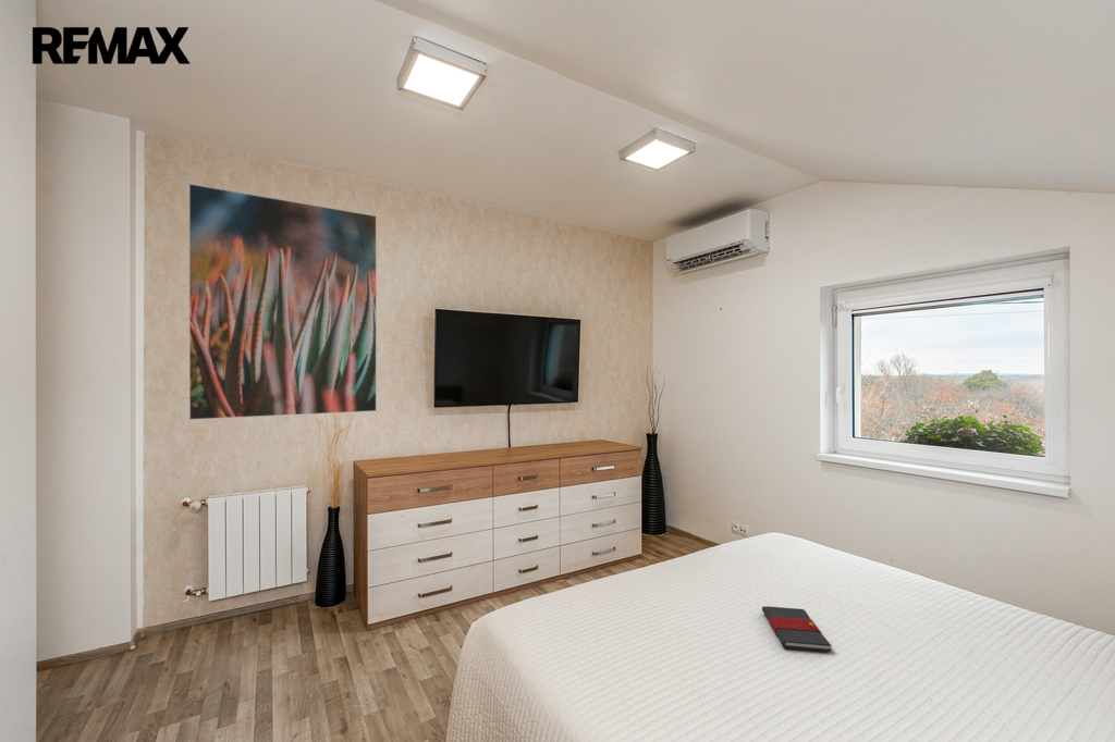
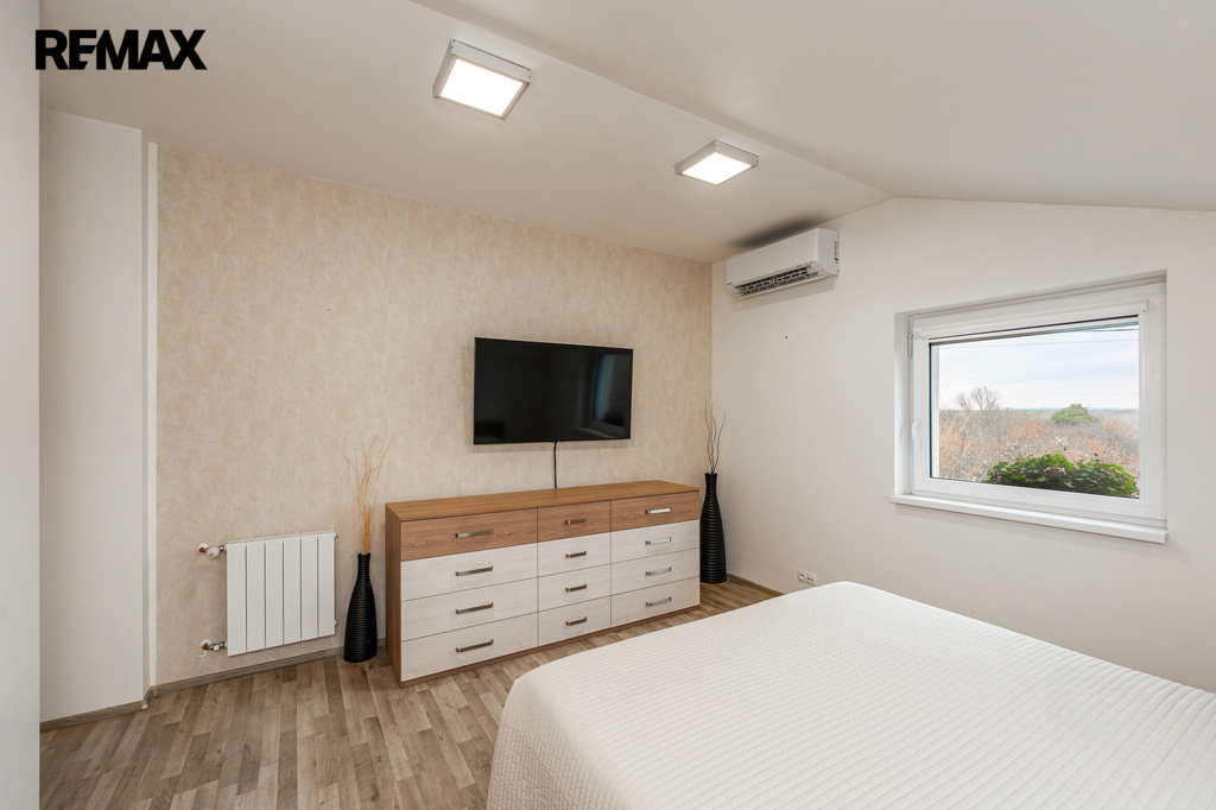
- book (794, 626)
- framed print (291, 308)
